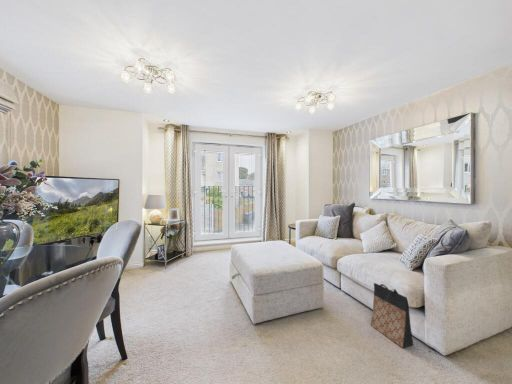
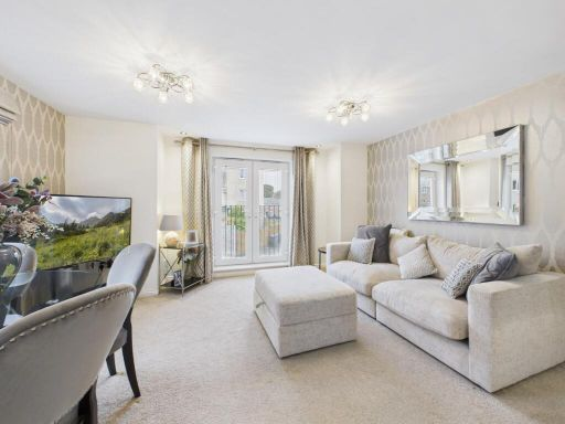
- bag (389, 310)
